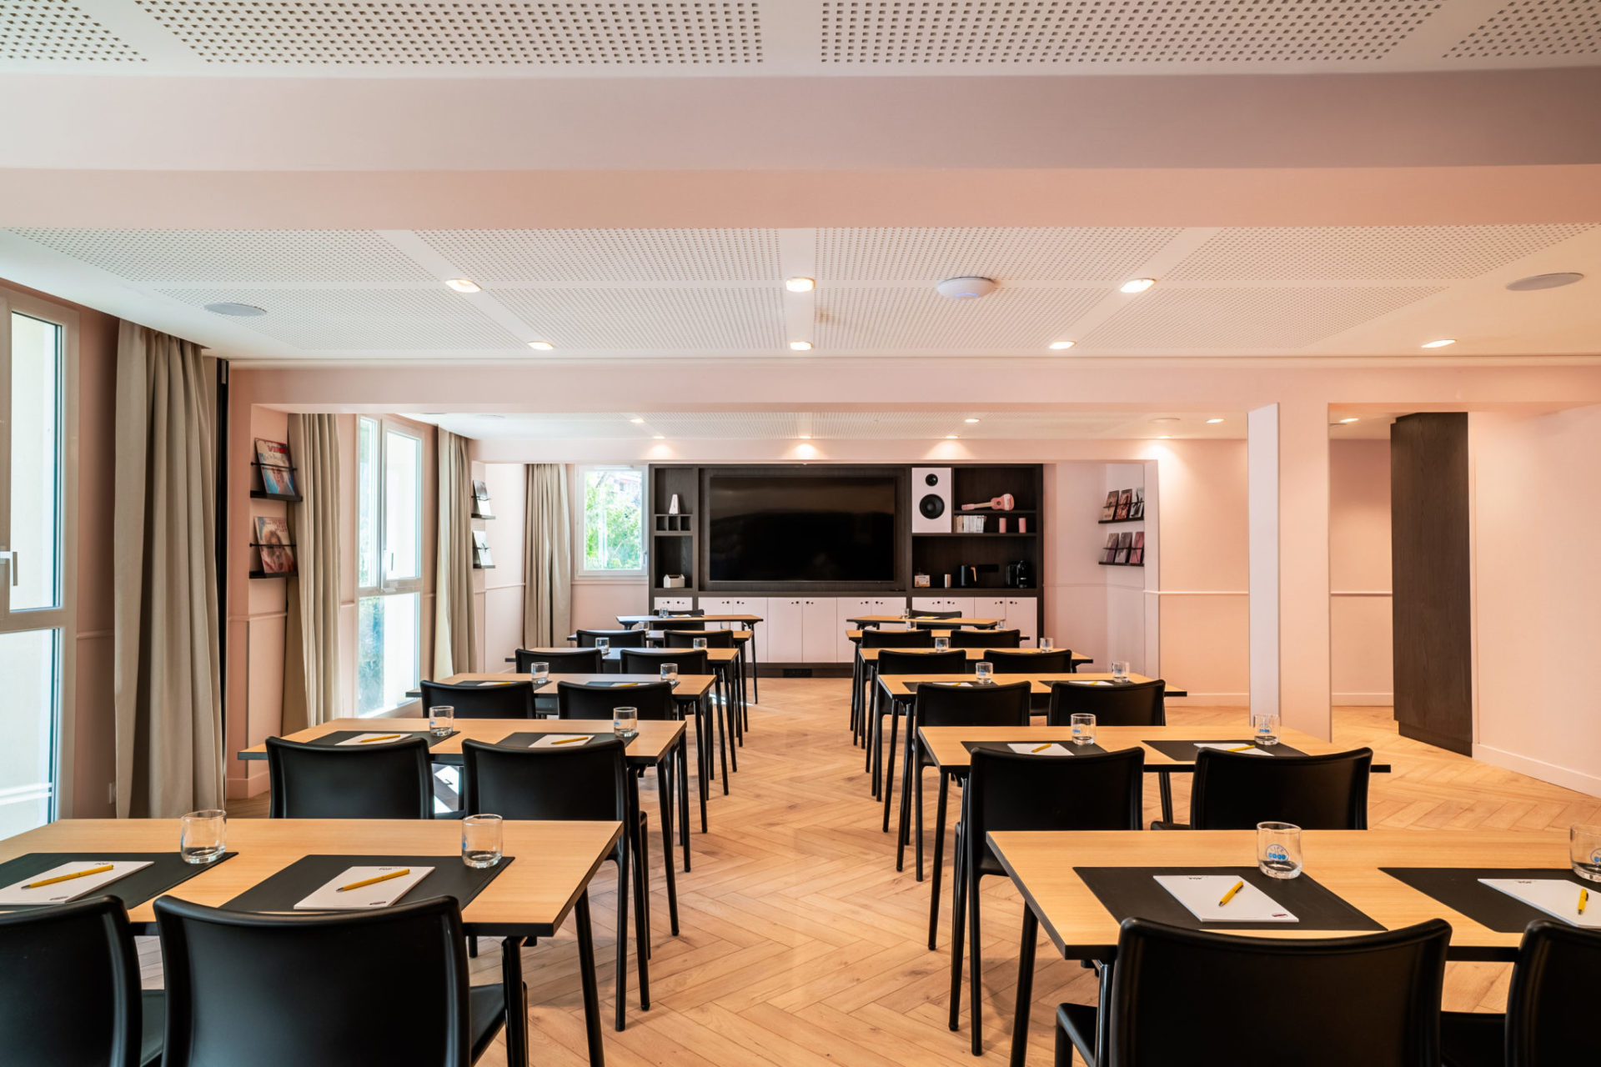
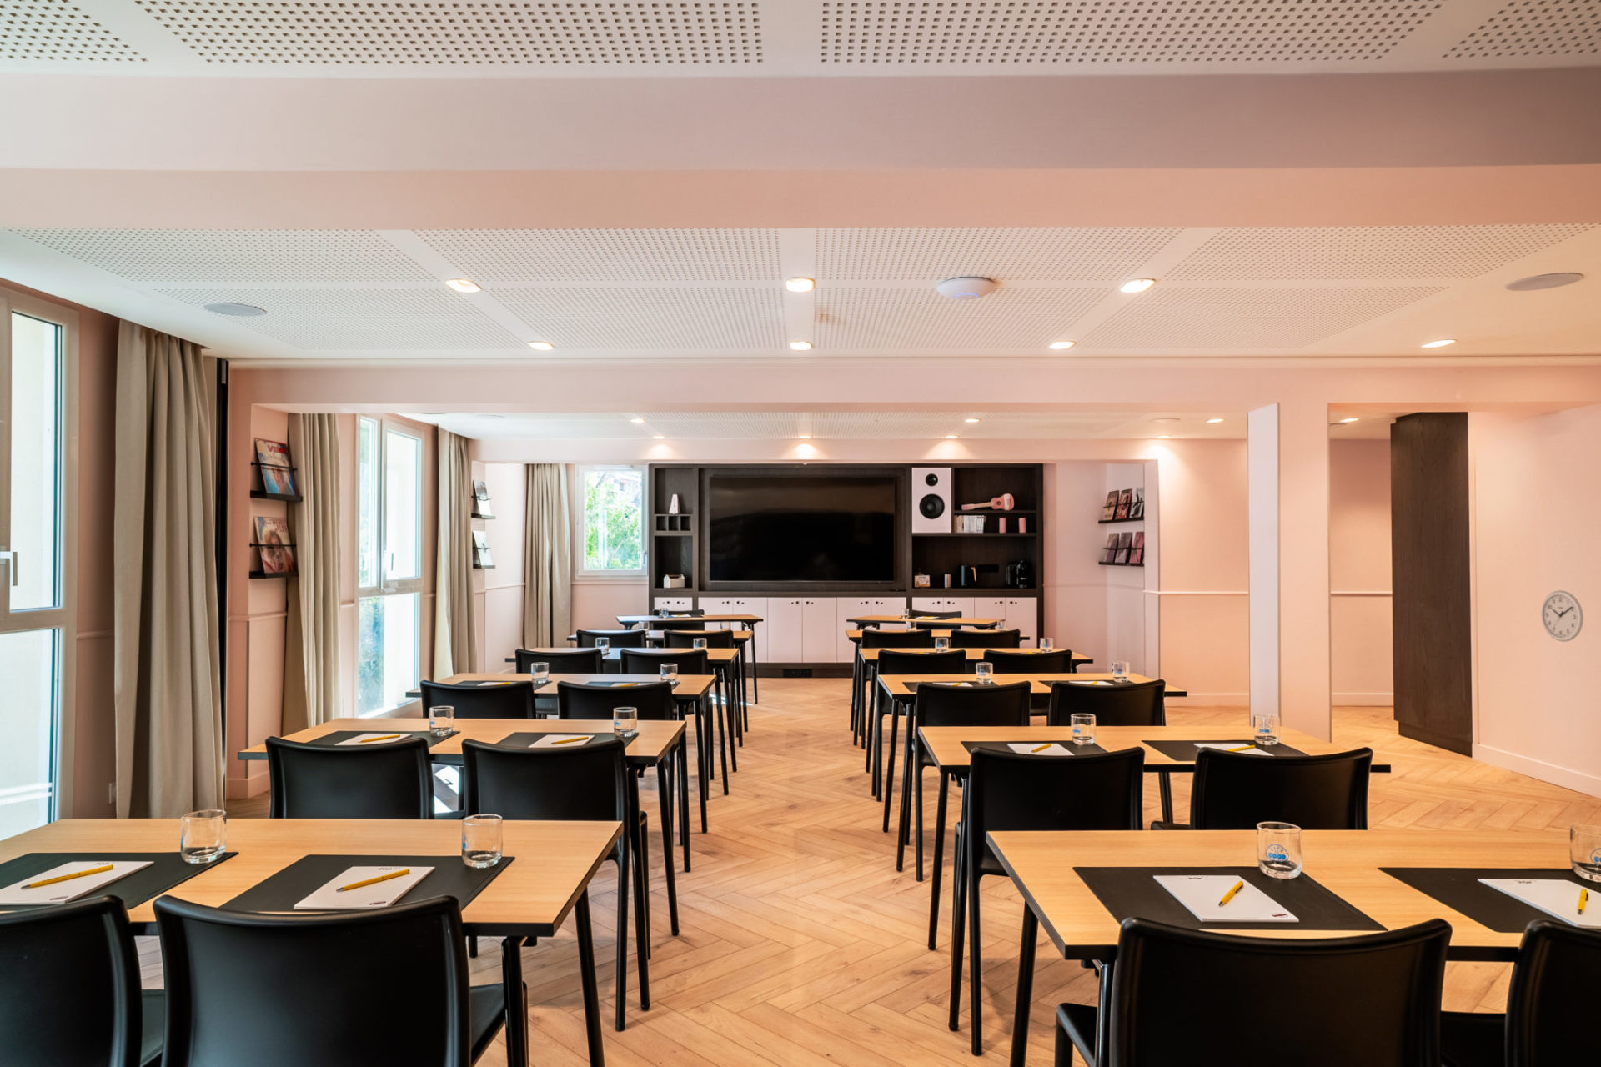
+ wall clock (1560, 616)
